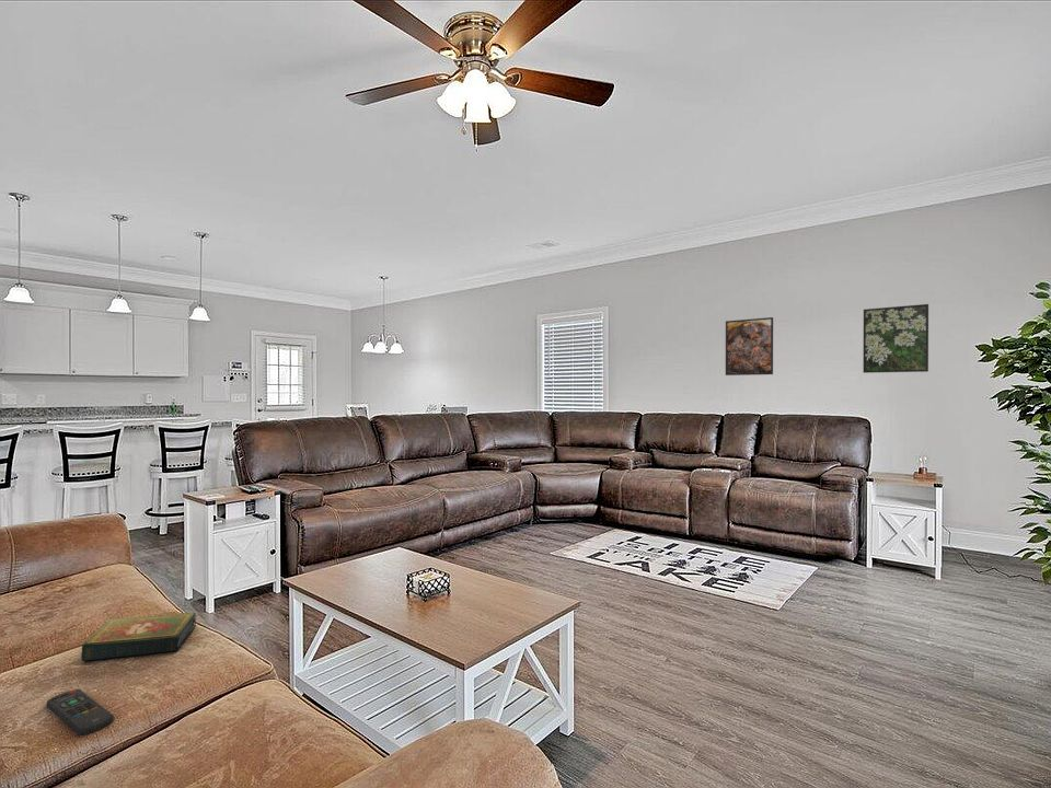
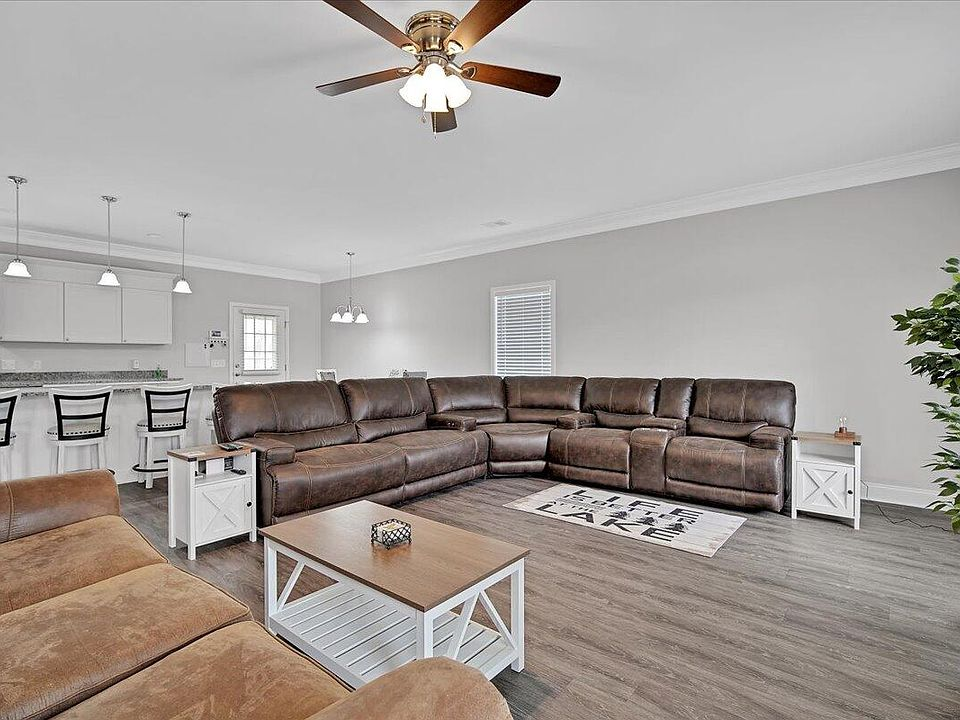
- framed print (894, 339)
- book (142, 634)
- remote control (79, 710)
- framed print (748, 347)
